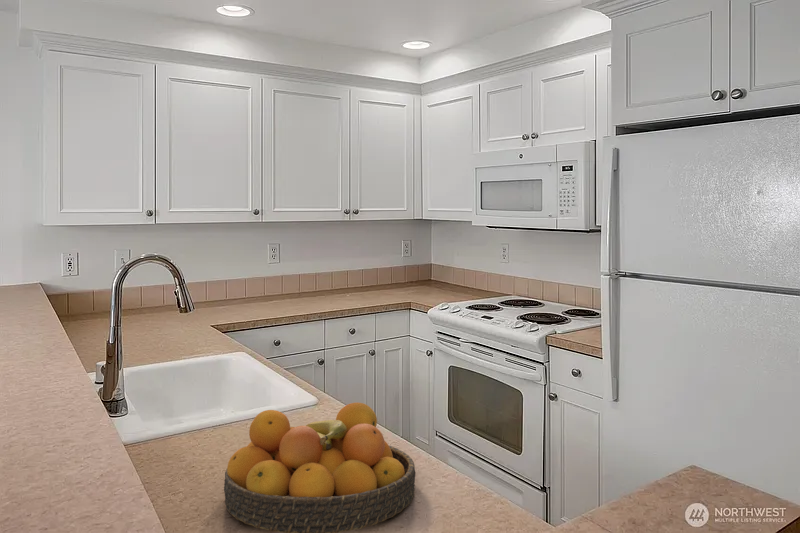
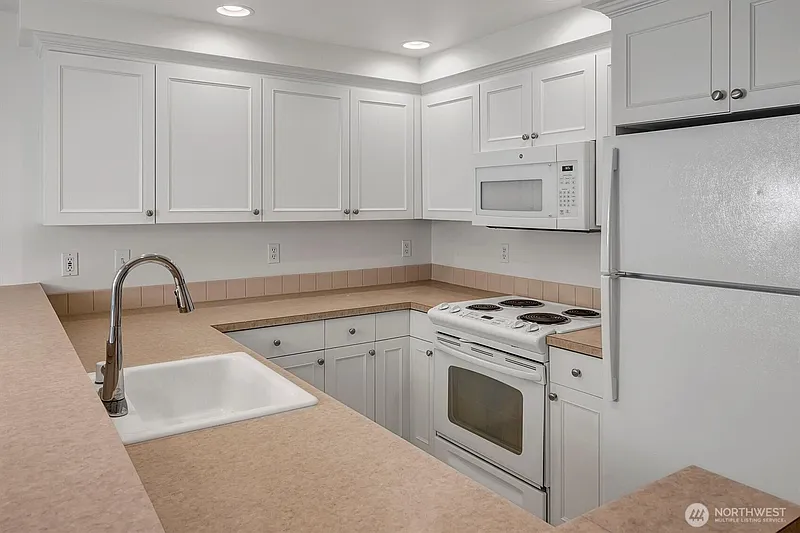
- fruit bowl (321, 452)
